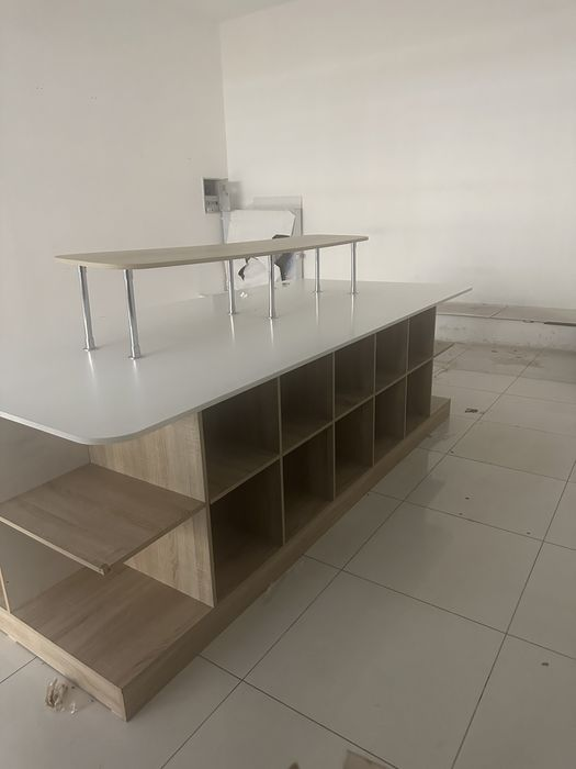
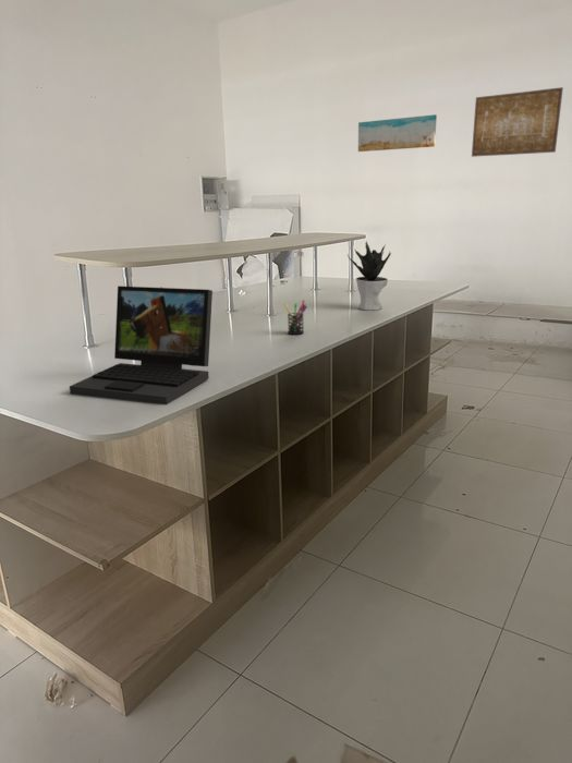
+ potted plant (370, 275)
+ wall art (514, 123)
+ wall art (395, 134)
+ laptop (143, 339)
+ pen holder (296, 316)
